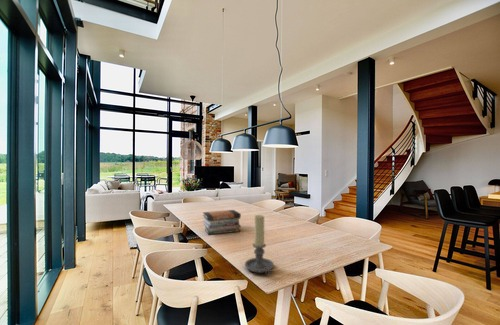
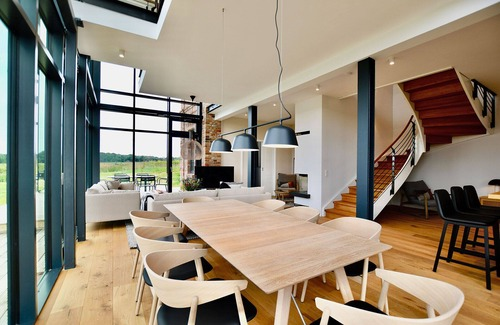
- candle holder (260, 242)
- book stack (221, 221)
